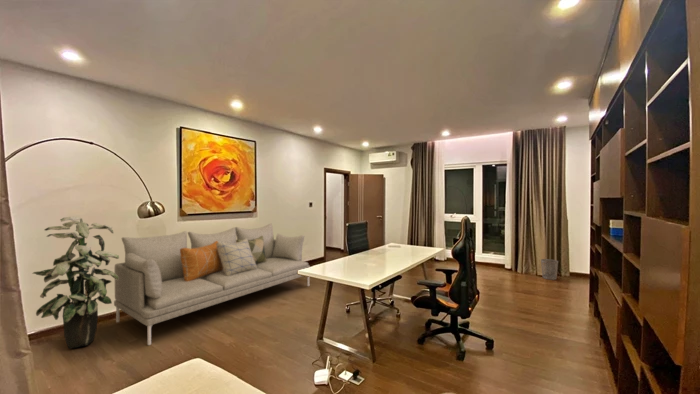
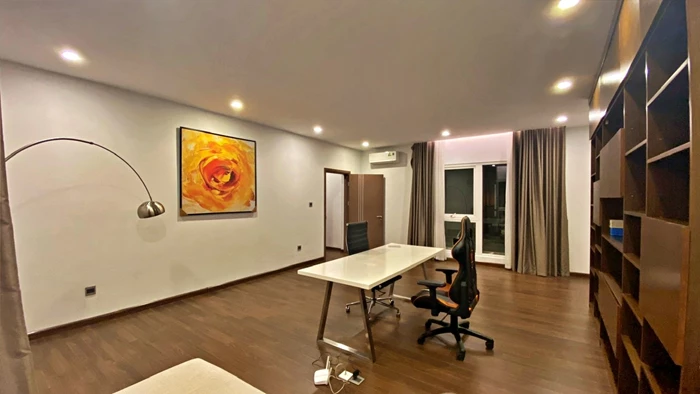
- wastebasket (549, 269)
- indoor plant (77, 279)
- sofa (227, 265)
